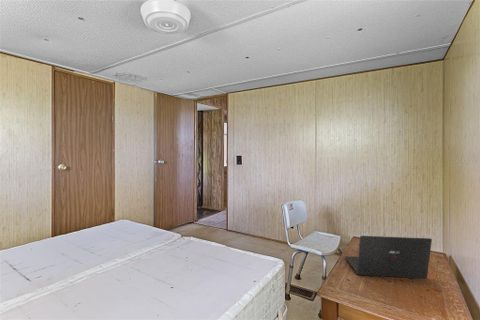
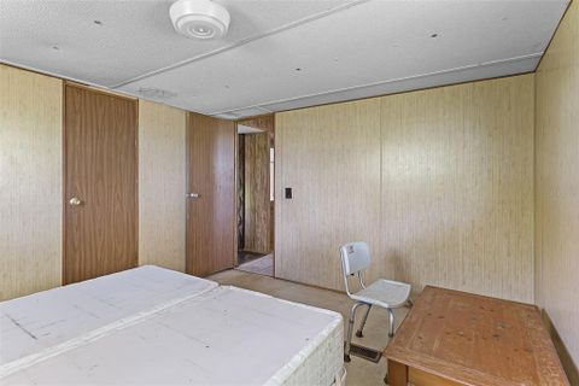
- laptop (383, 249)
